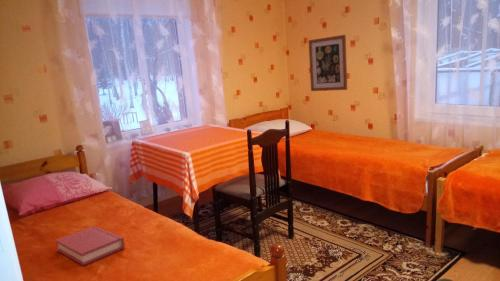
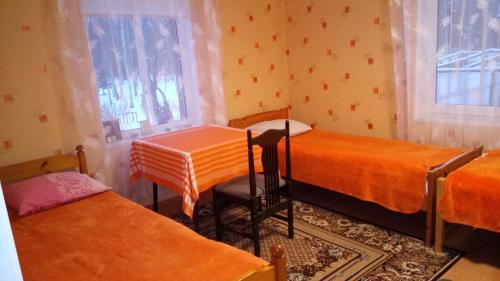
- hardback book (89, 243)
- wall art (327, 64)
